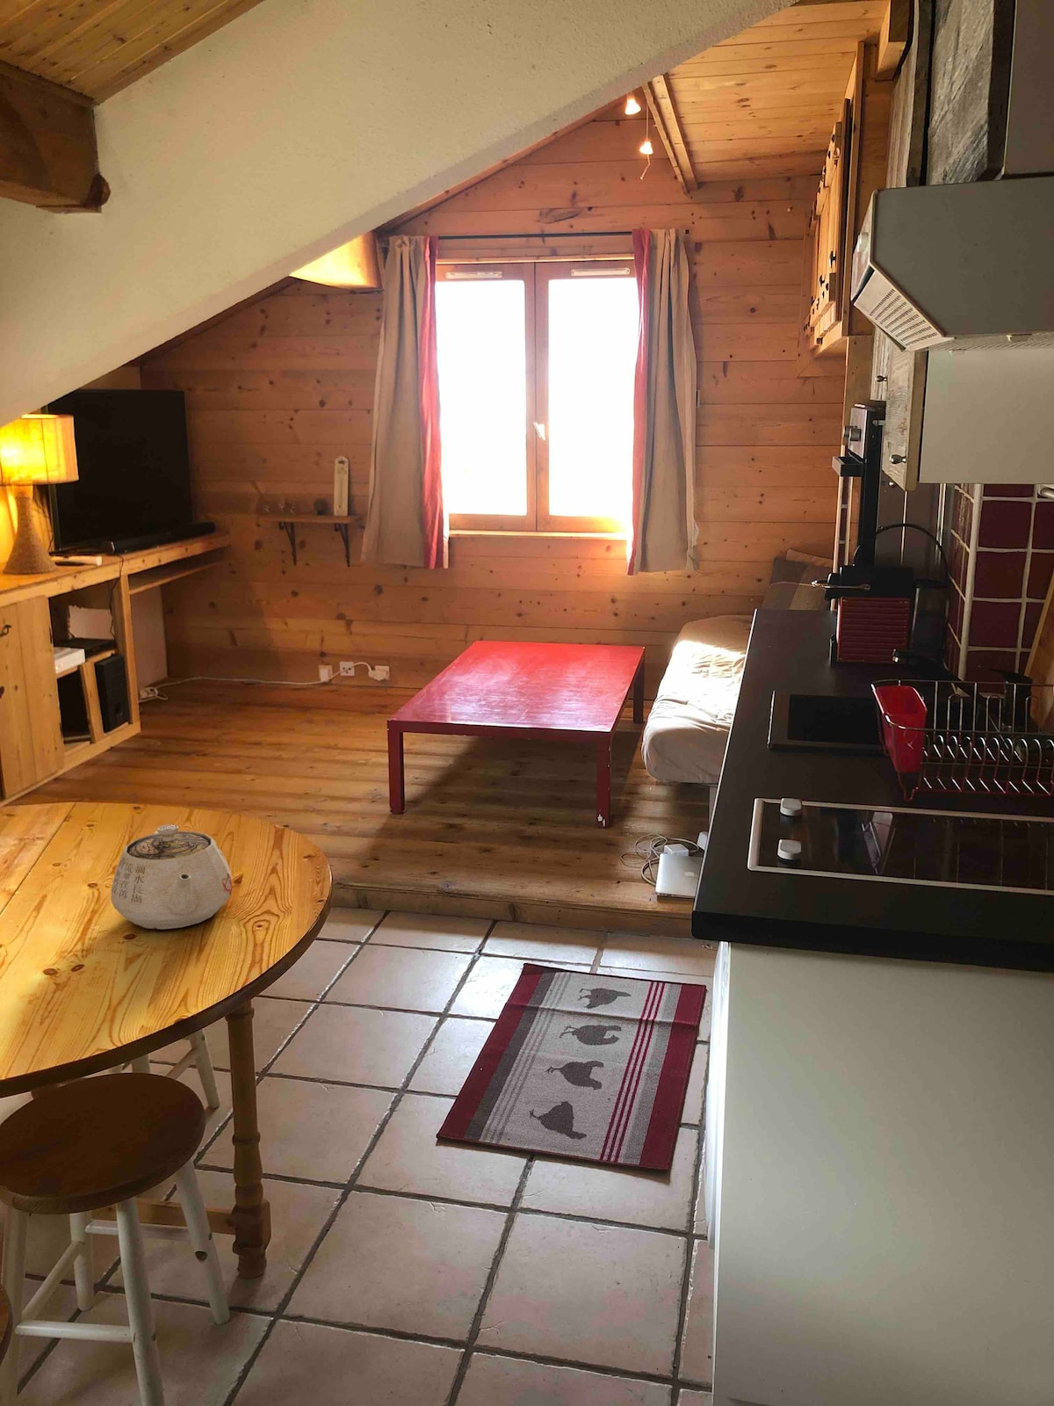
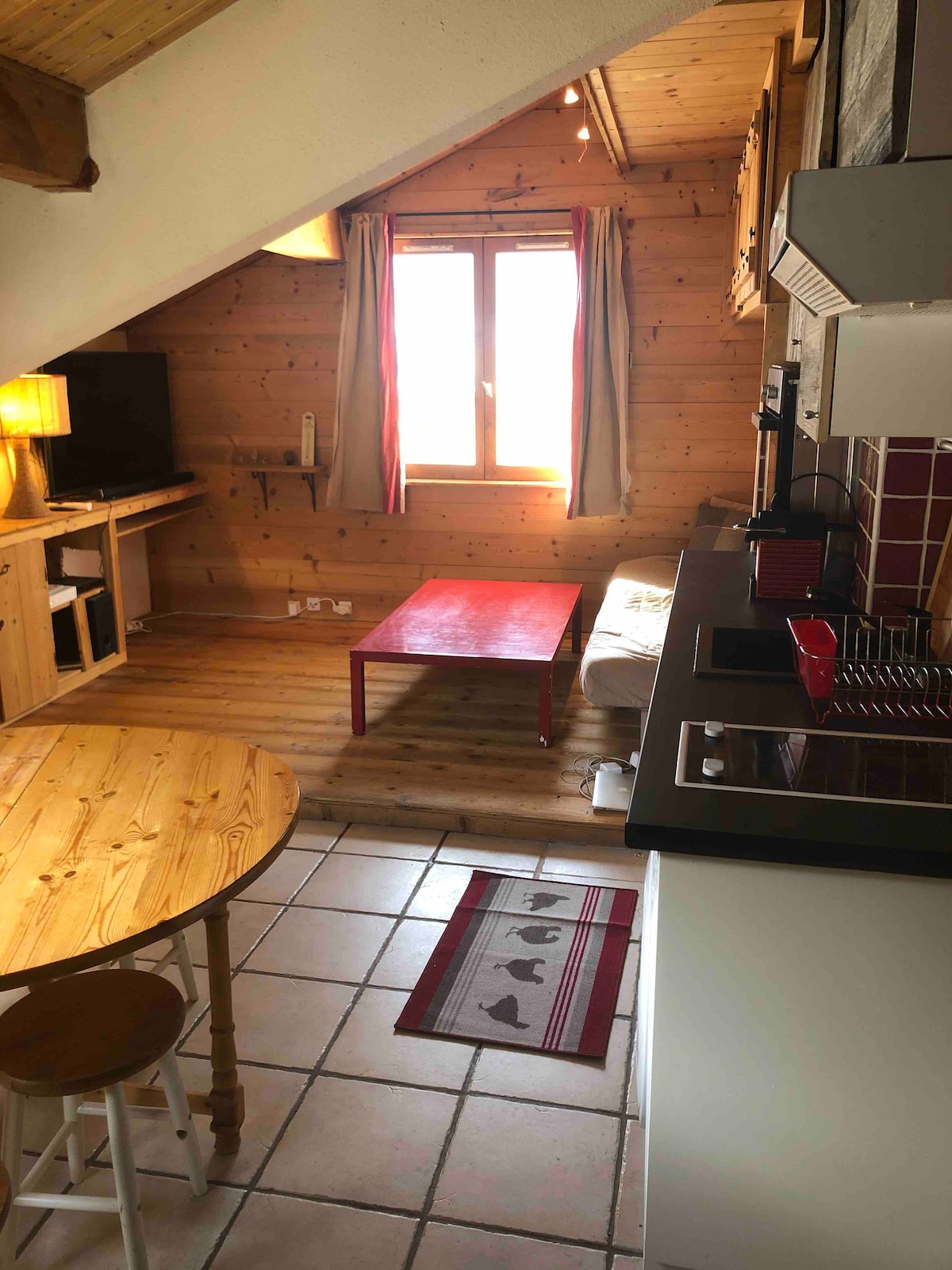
- teapot (172, 872)
